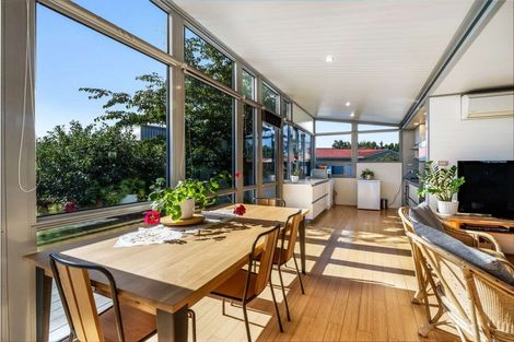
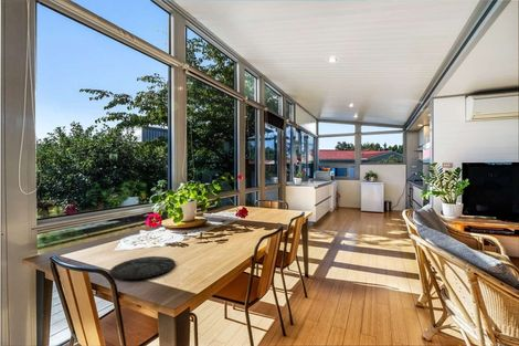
+ plate (144, 263)
